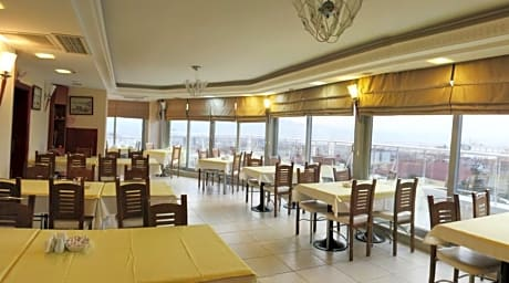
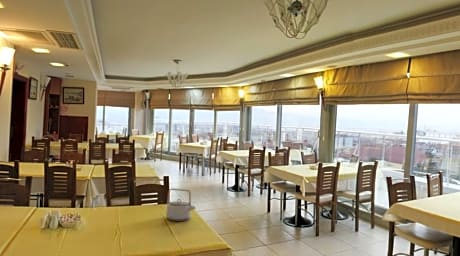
+ teapot (181, 203)
